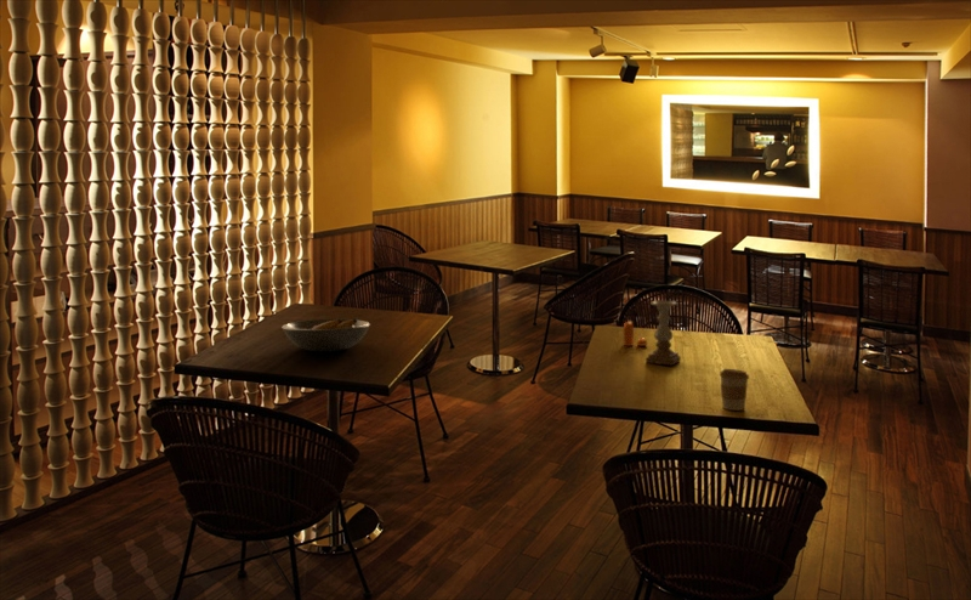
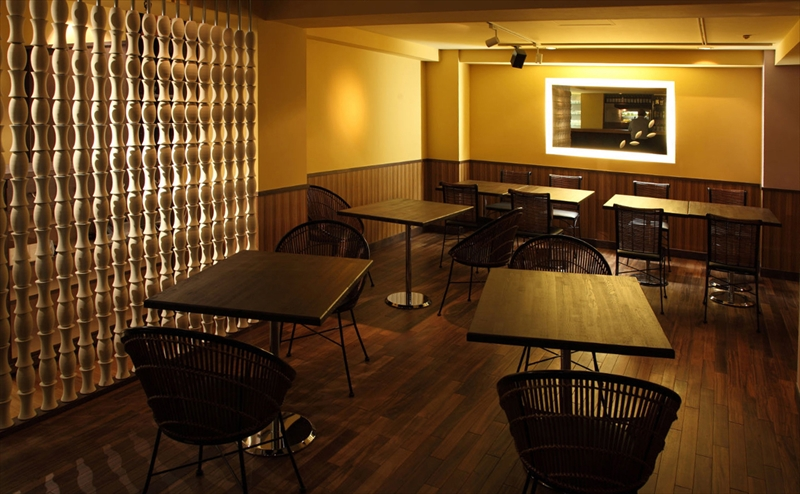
- coffee cup (733, 389)
- candle holder (663, 332)
- pepper shaker (632, 333)
- fruit bowl (326, 333)
